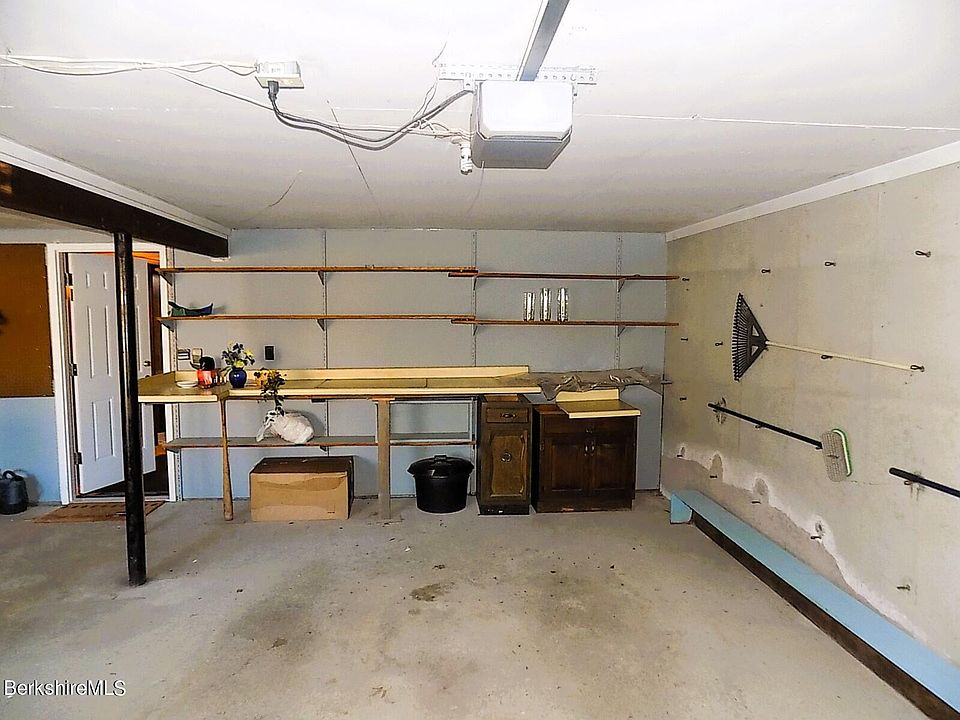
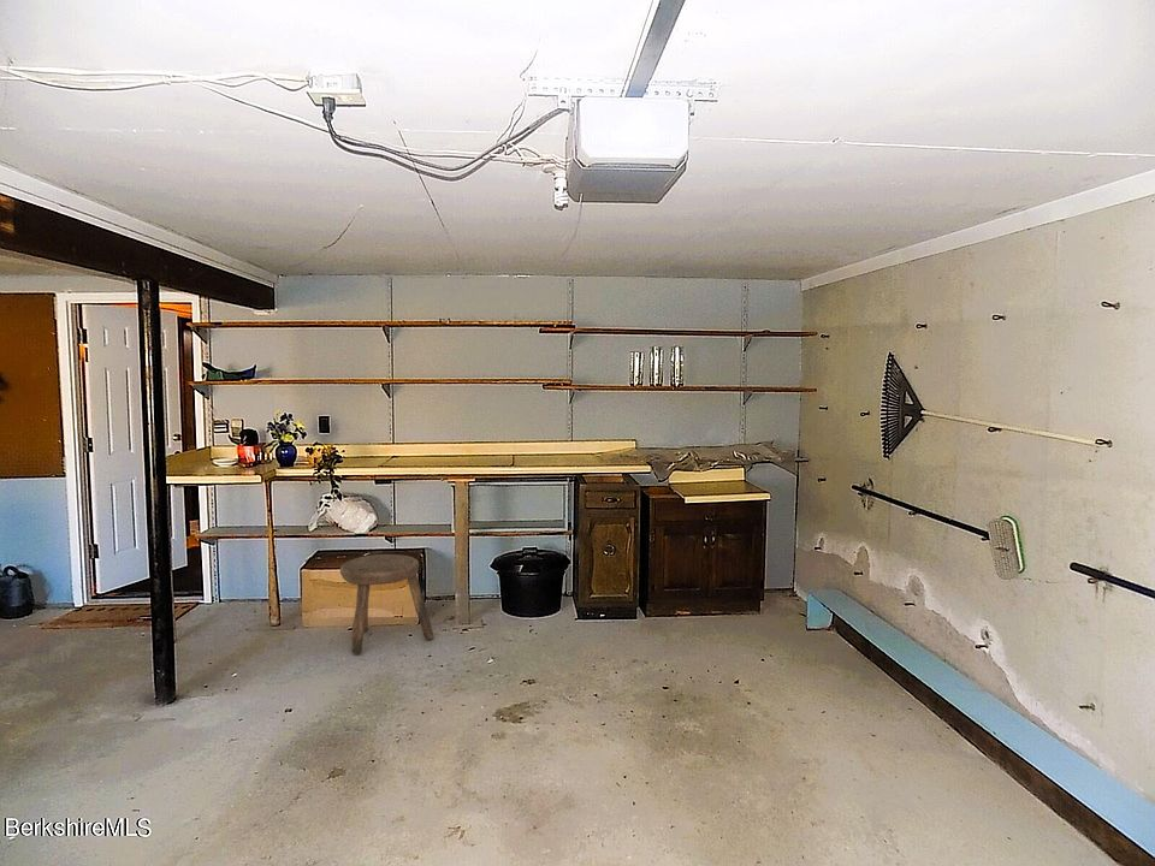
+ stool (384, 583)
